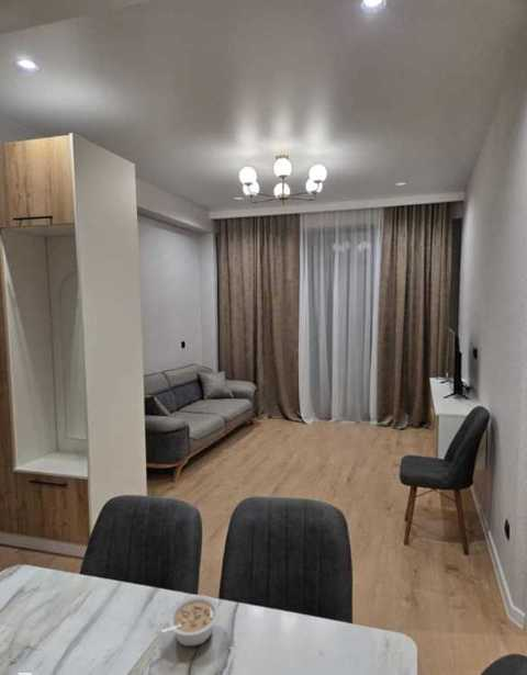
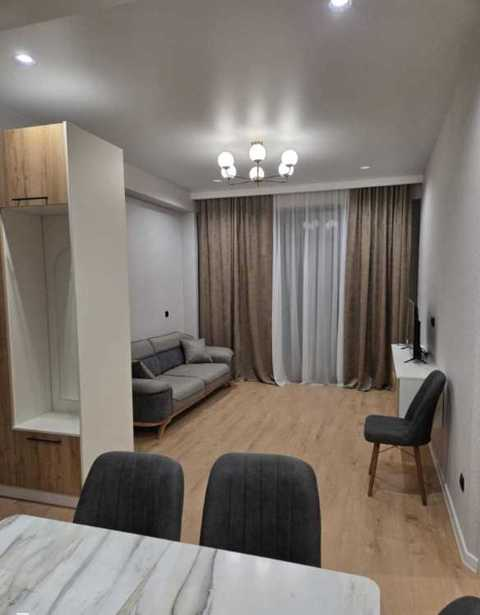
- legume (193, 622)
